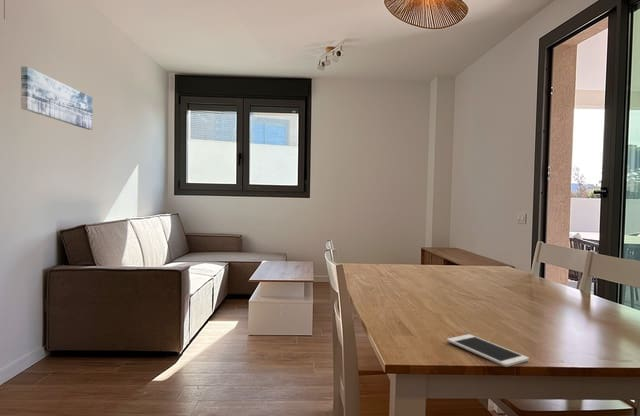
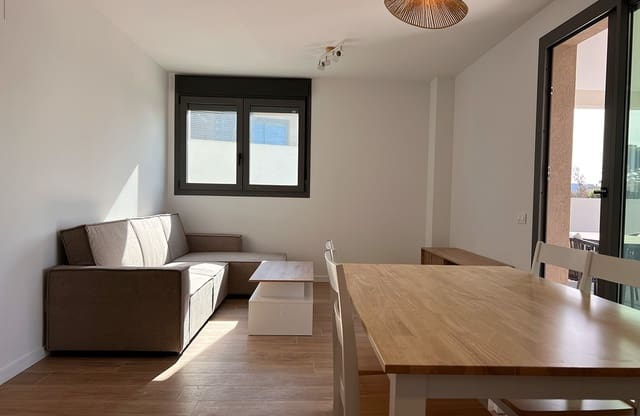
- cell phone (485, 349)
- wall art (61, 102)
